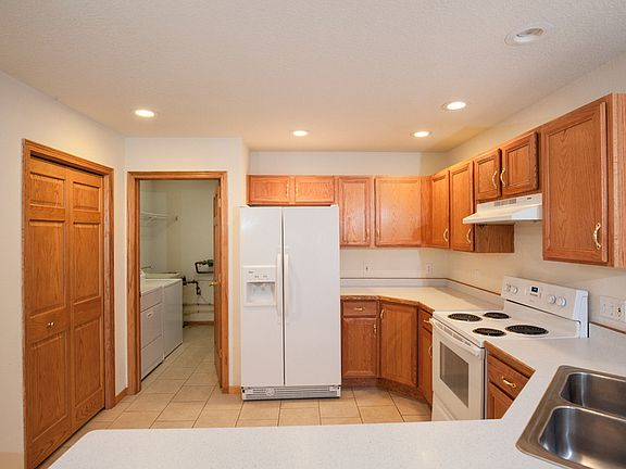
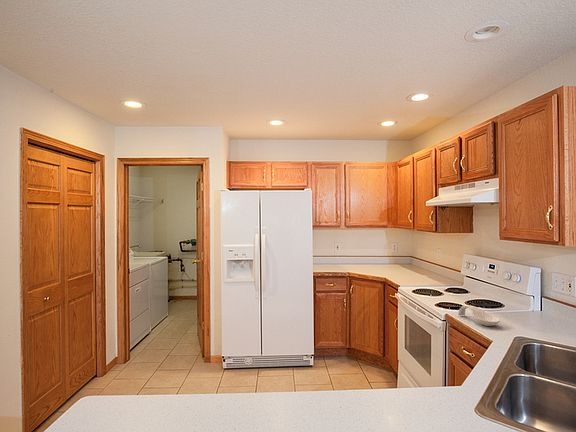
+ spoon rest (477, 314)
